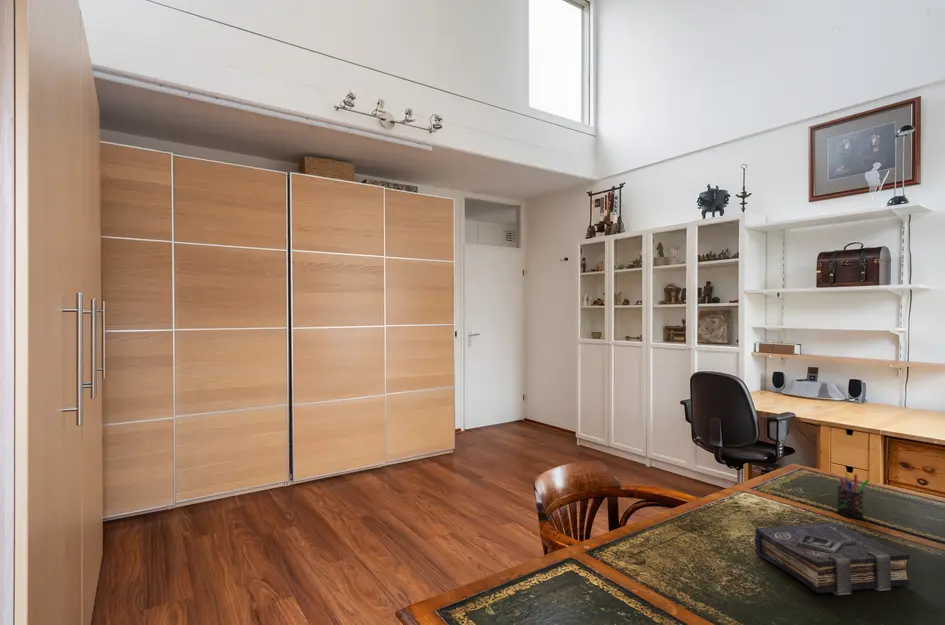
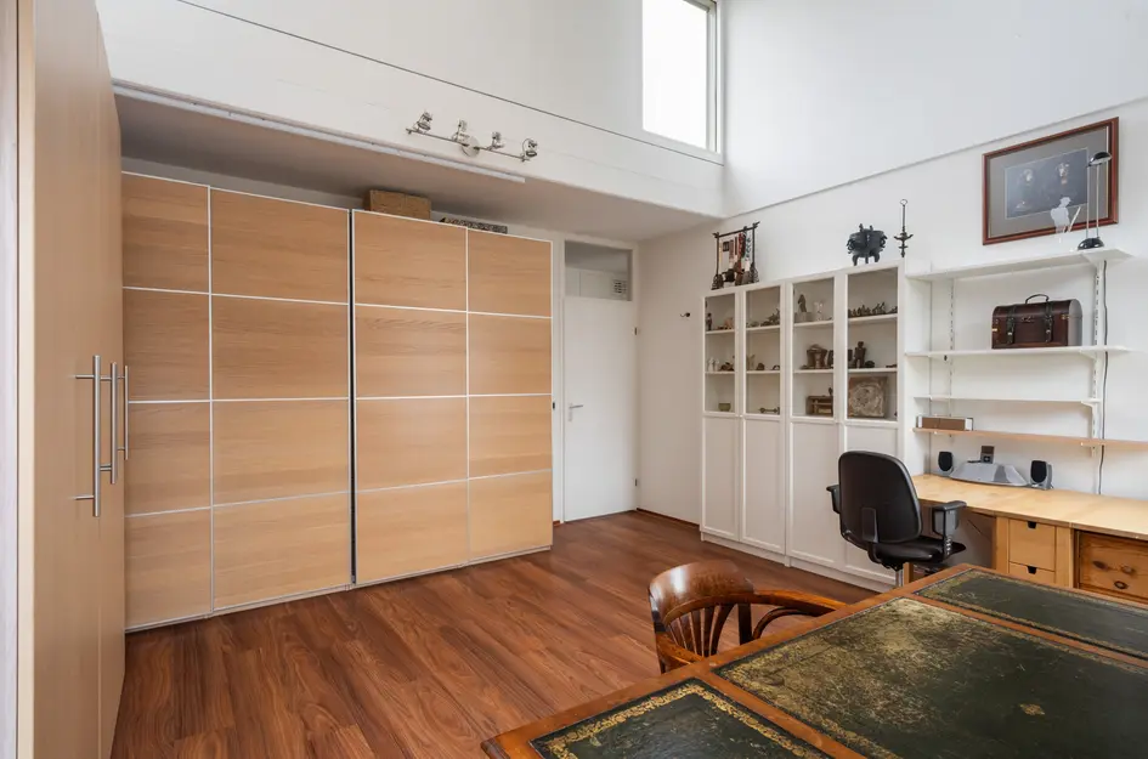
- book (827, 553)
- pen holder (853, 493)
